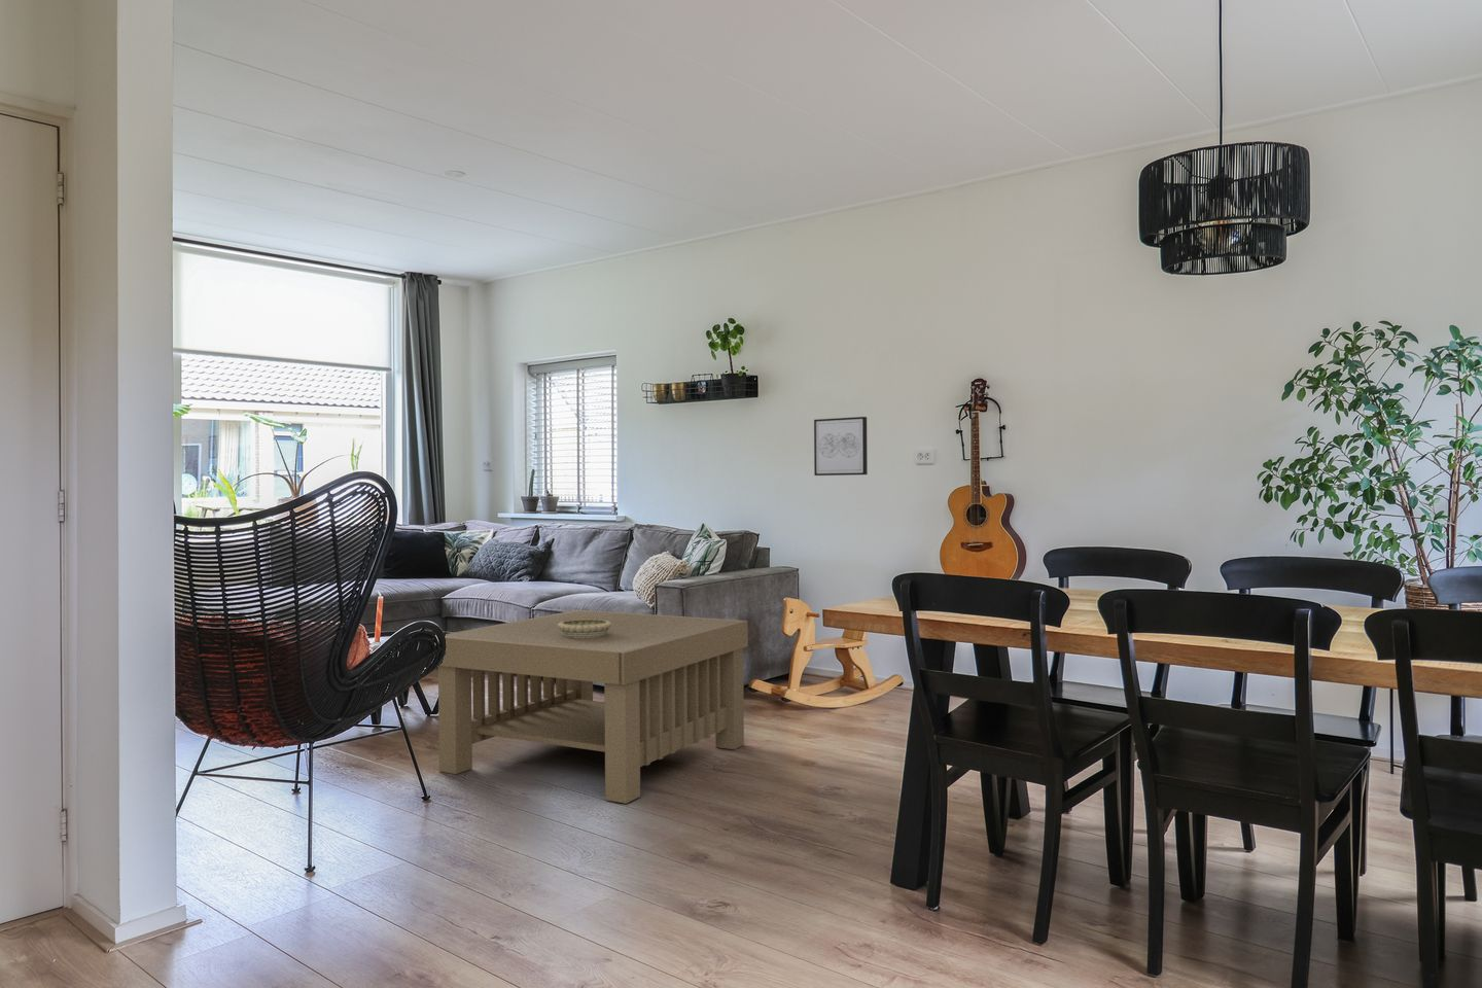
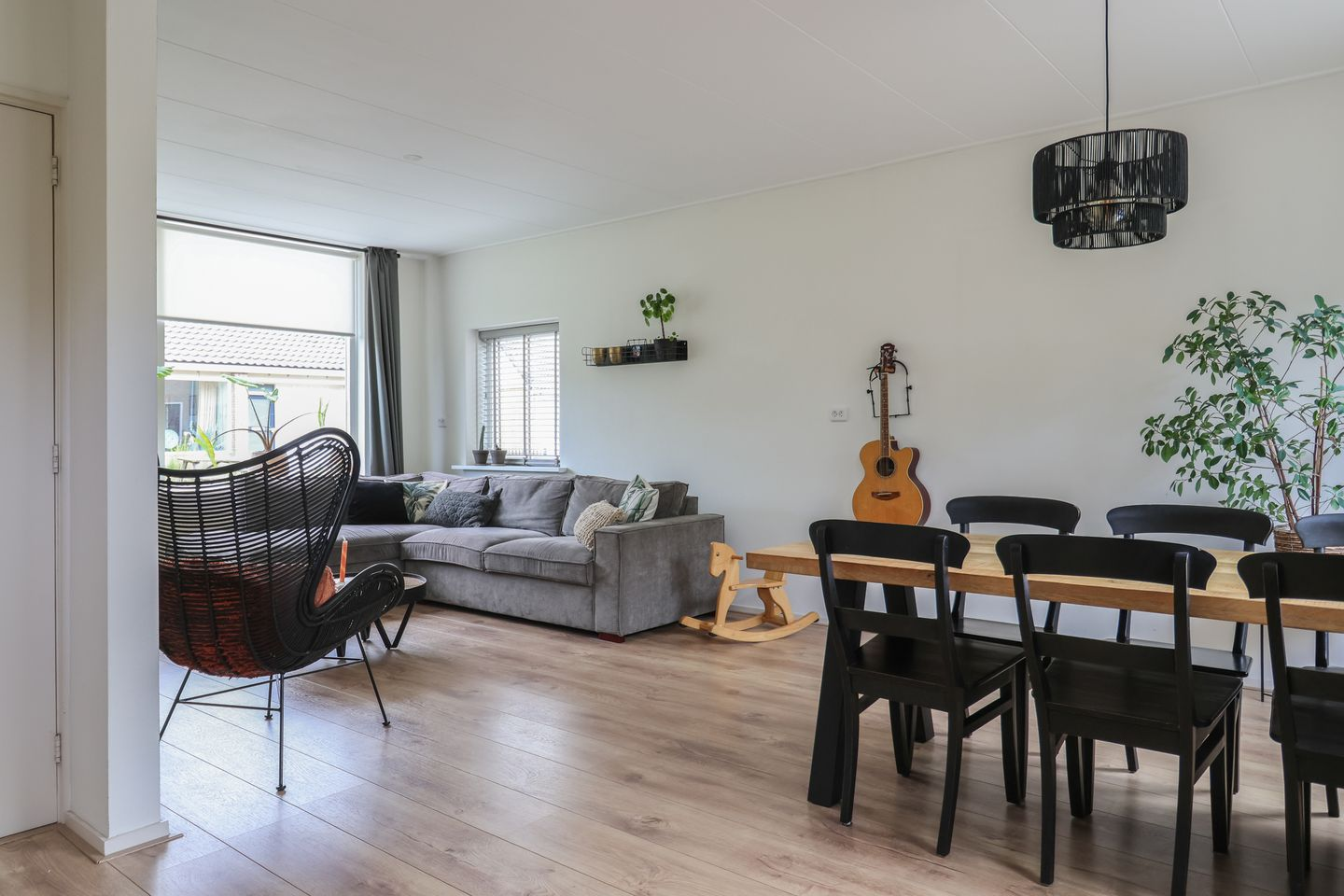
- wall art (840, 447)
- decorative bowl (583, 627)
- coffee table (592, 692)
